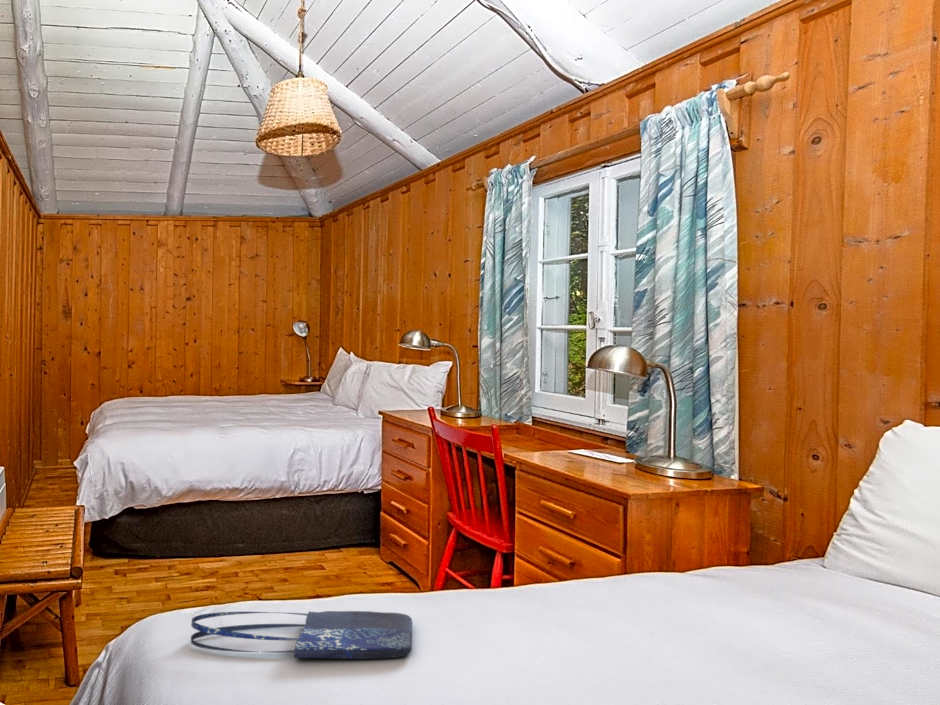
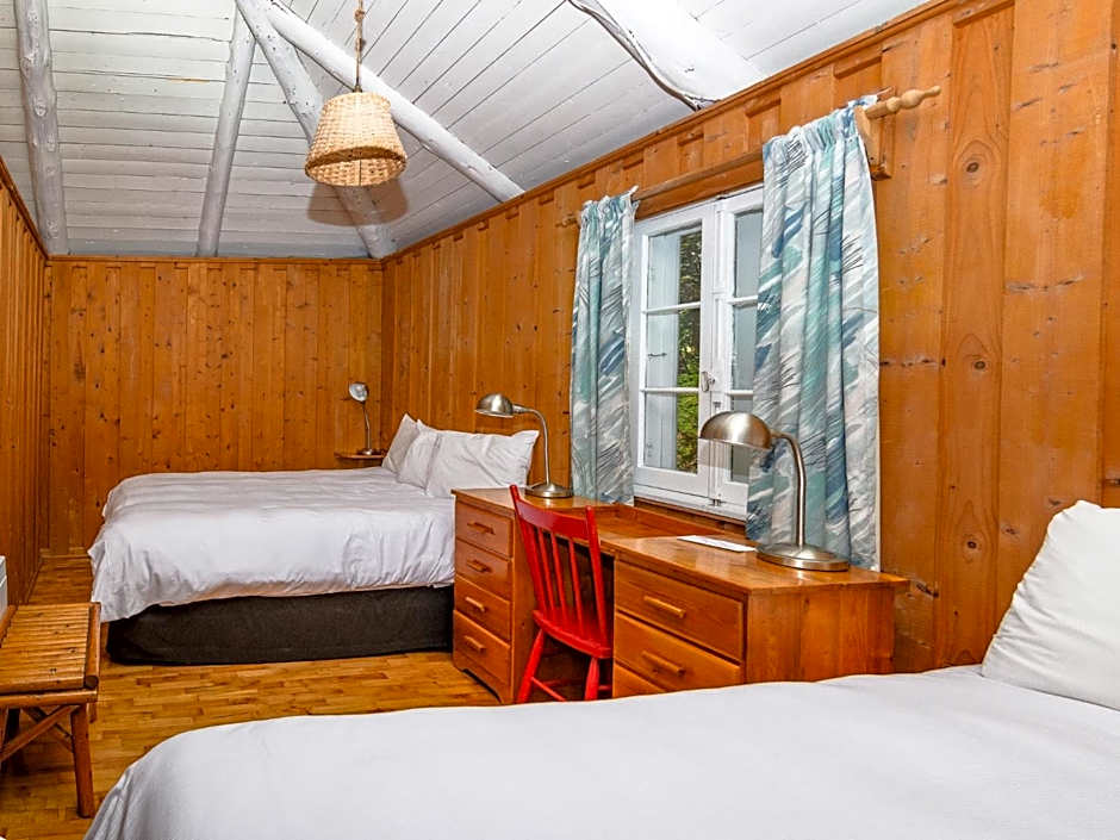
- shopping bag (303, 629)
